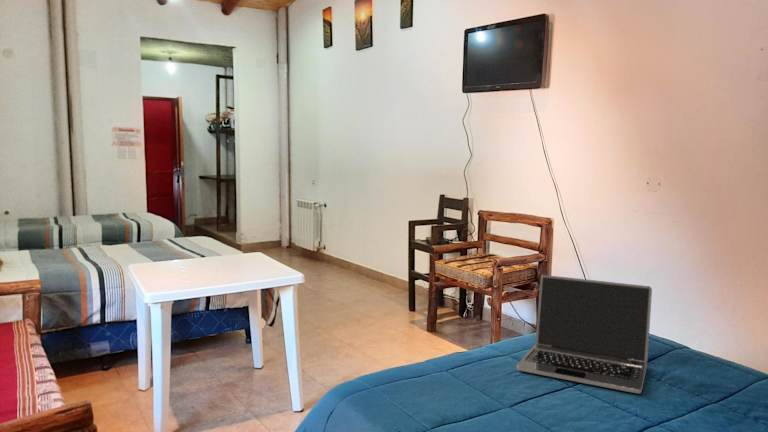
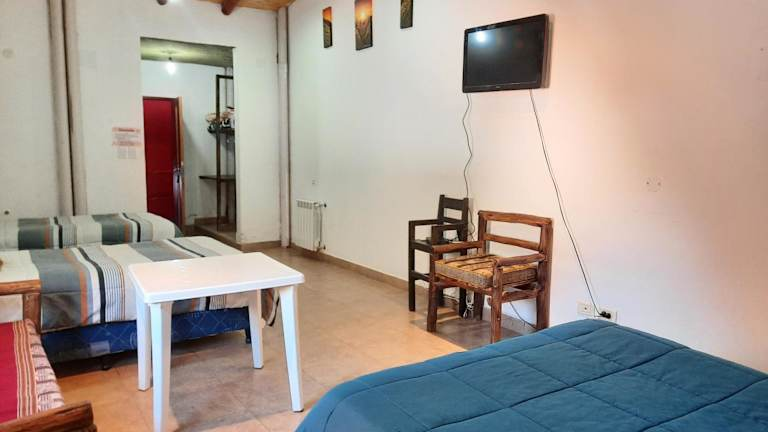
- laptop (585, 327)
